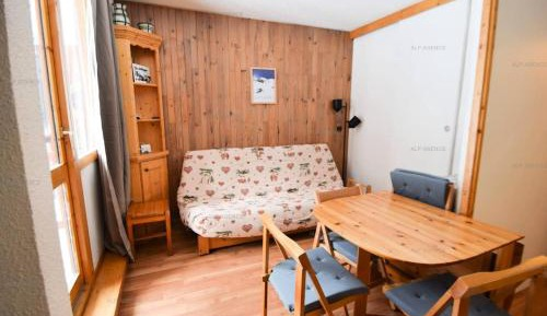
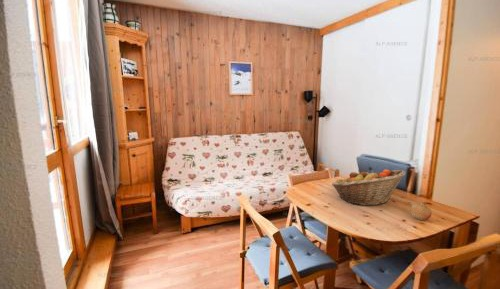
+ fruit (420, 210)
+ fruit basket (367, 183)
